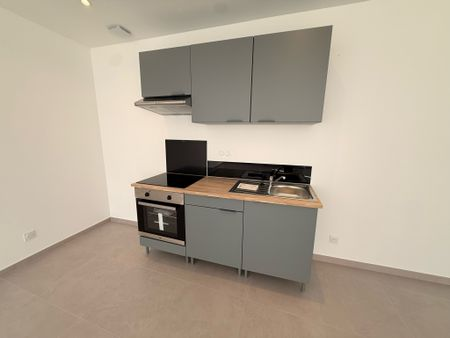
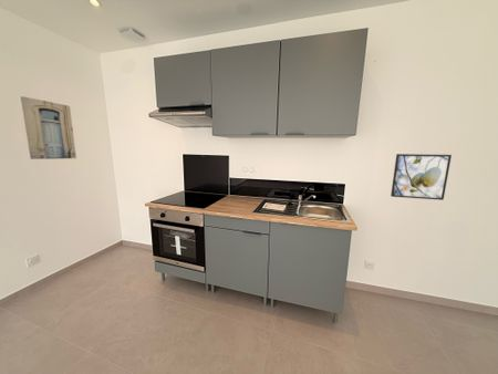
+ wall art (51, 131)
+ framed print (419, 176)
